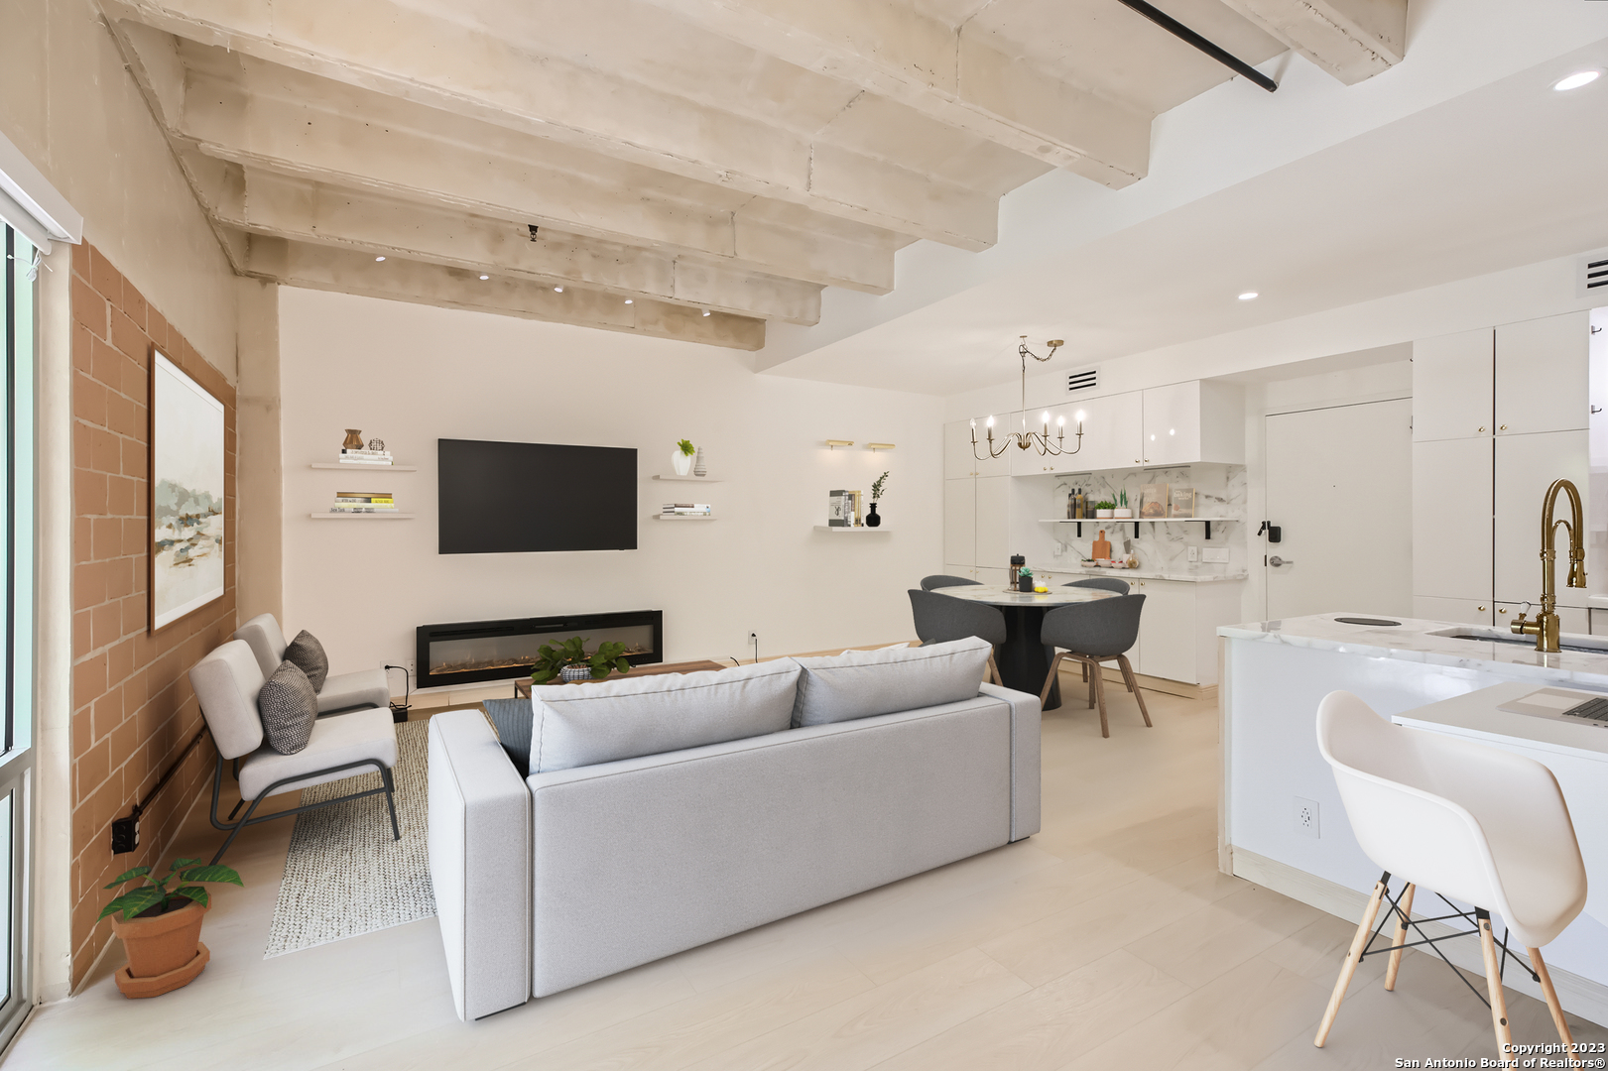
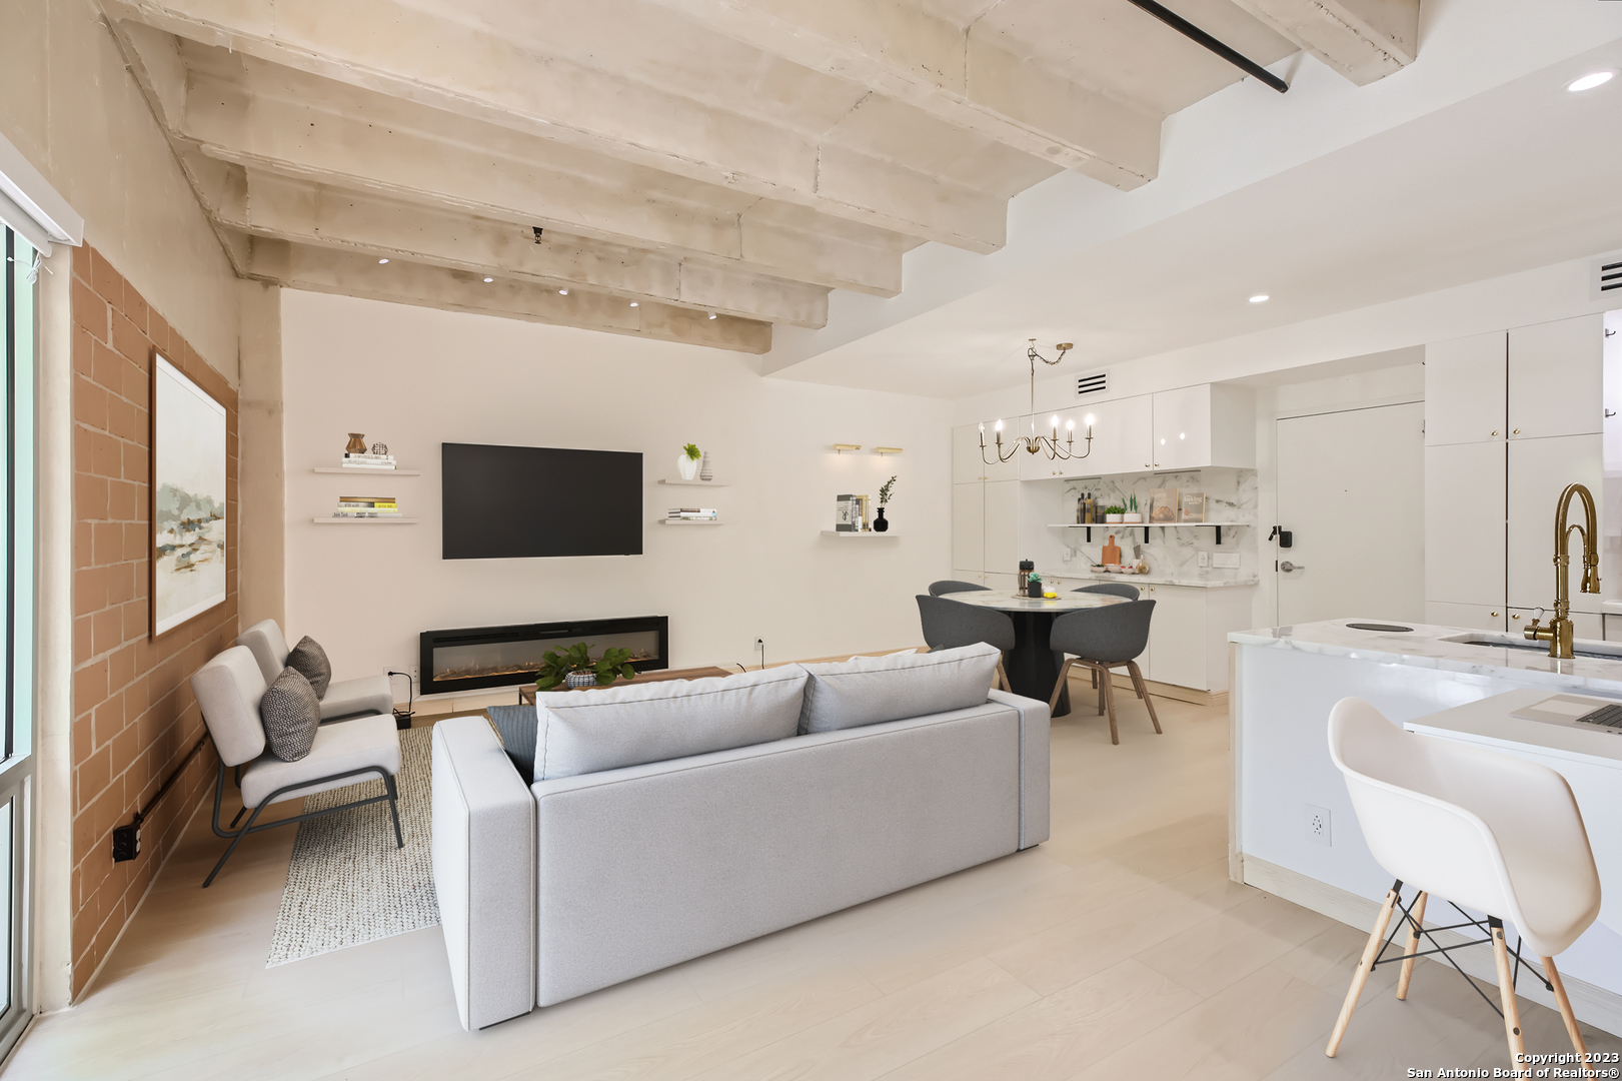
- potted plant (172, 924)
